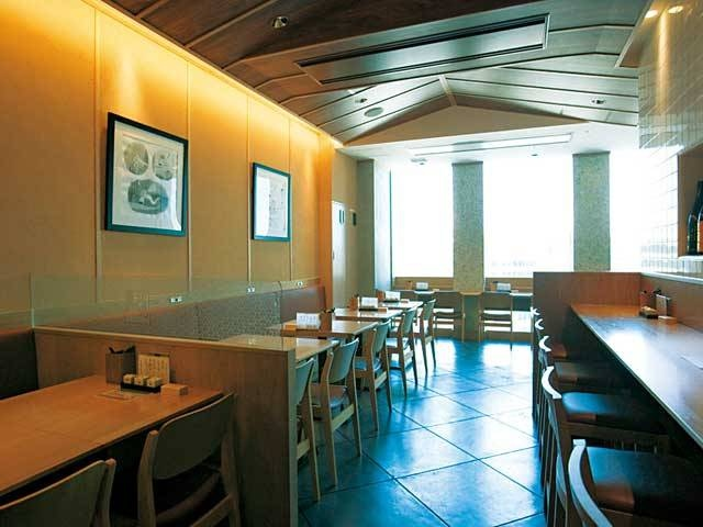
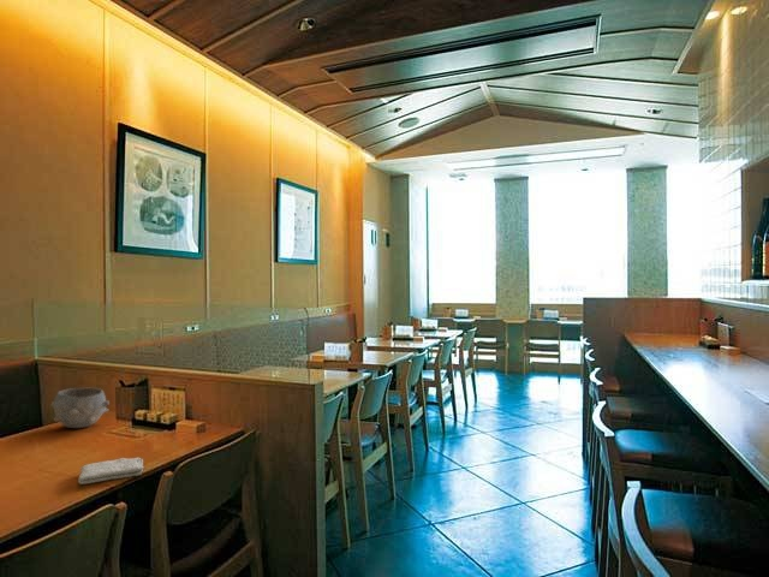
+ washcloth (112, 469)
+ bowl (81, 408)
